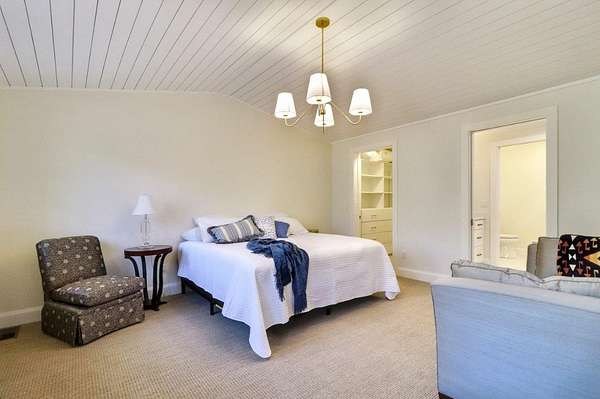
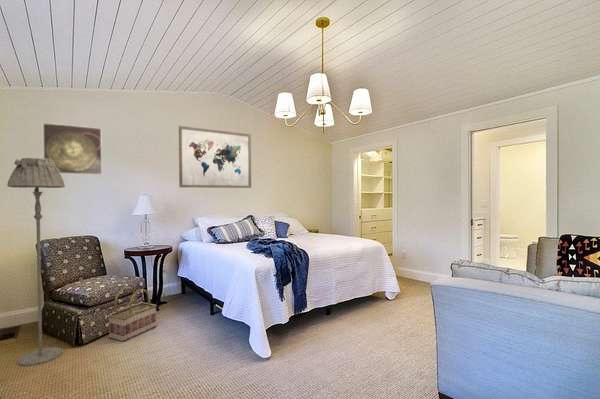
+ floor lamp (38, 258)
+ wall art (217, 159)
+ basket (133, 310)
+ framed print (73, 149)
